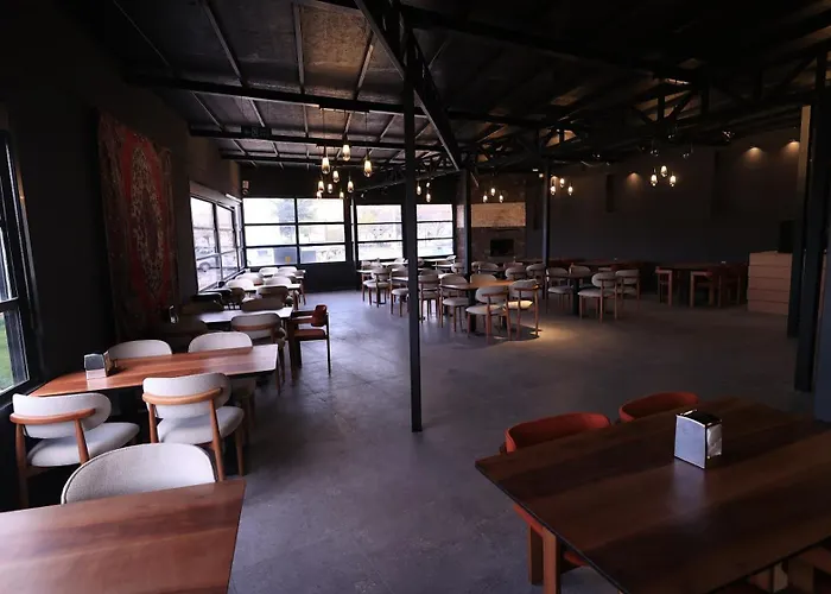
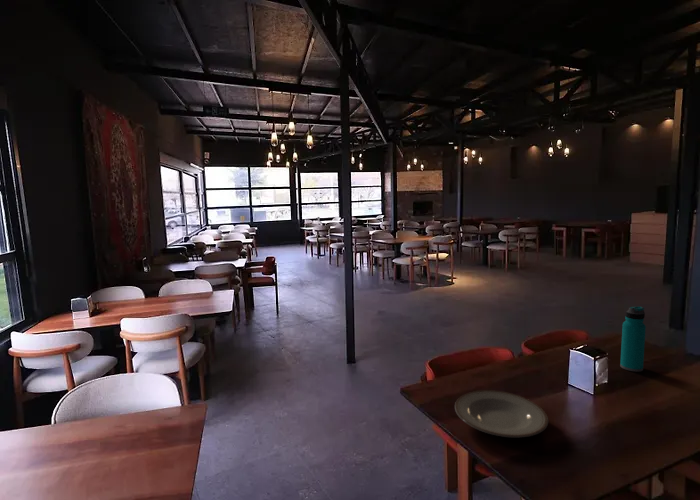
+ water bottle (633, 337)
+ plate (499, 415)
